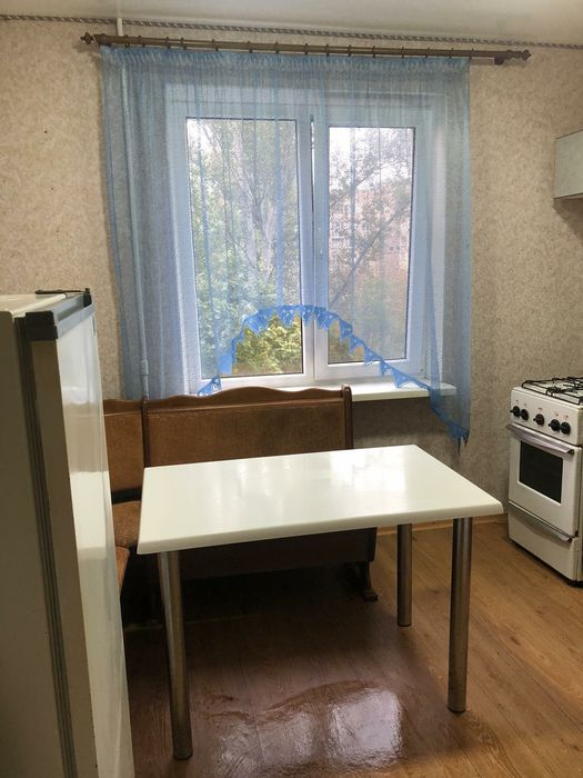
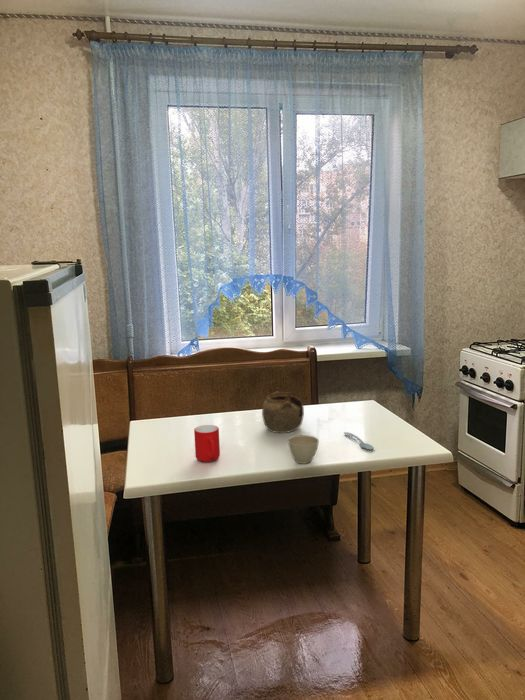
+ spoon (358, 439)
+ cup (208, 445)
+ teapot (282, 411)
+ flower pot (303, 450)
